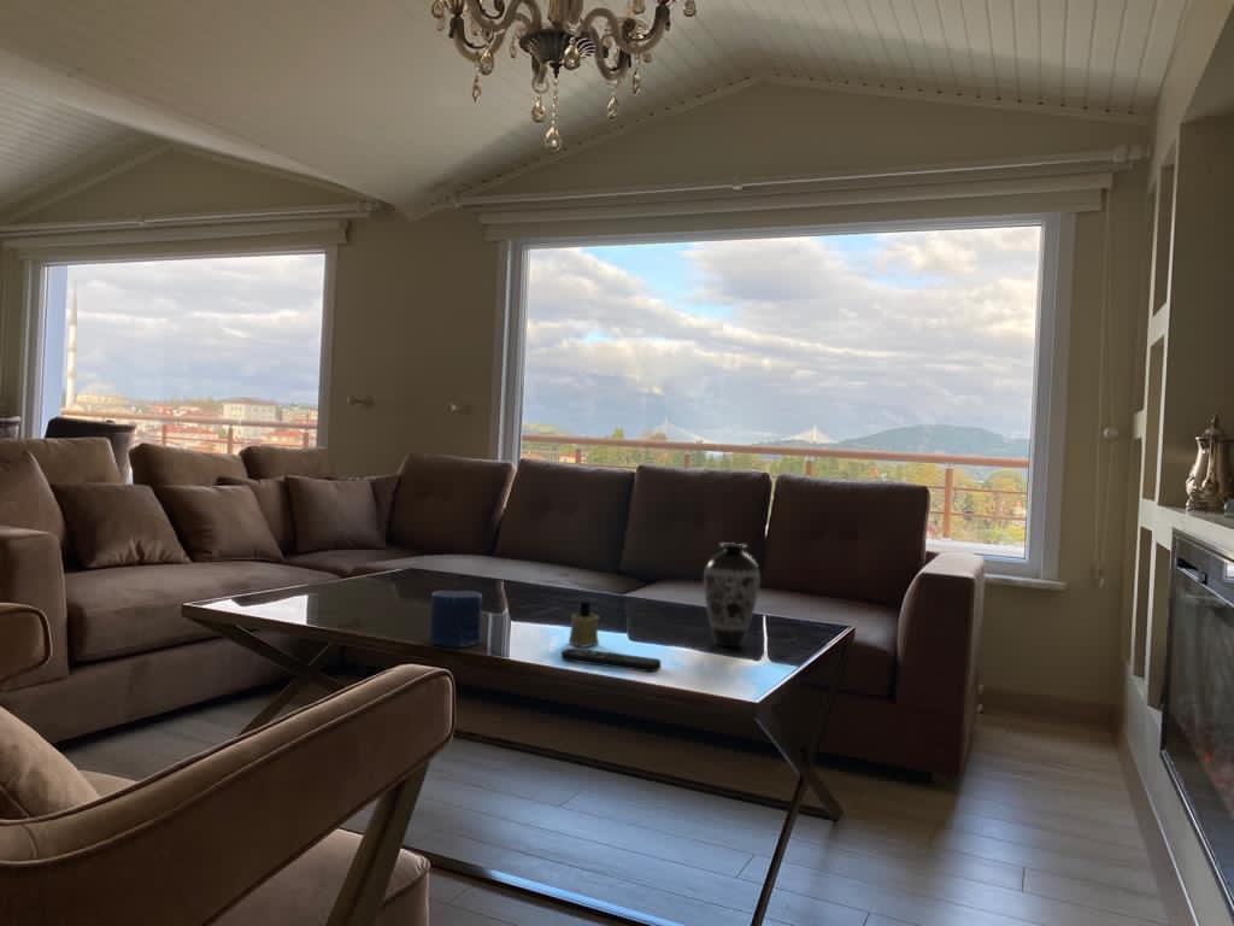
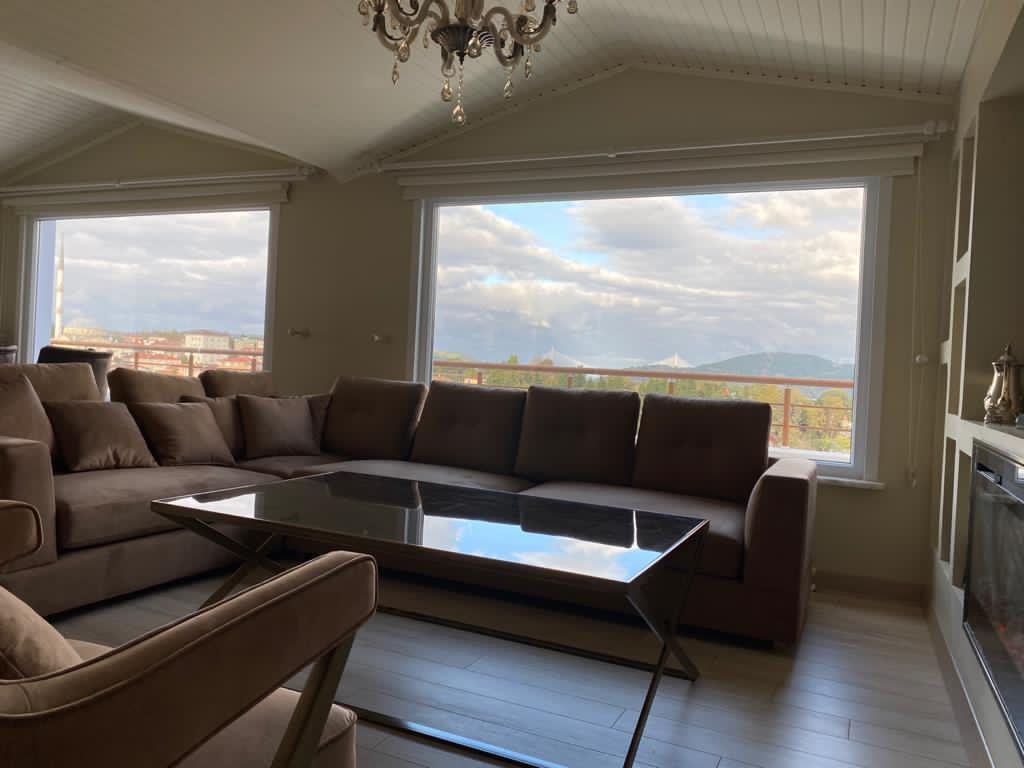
- decorative vase (730, 594)
- candle (456, 617)
- candle (583, 623)
- remote control (610, 658)
